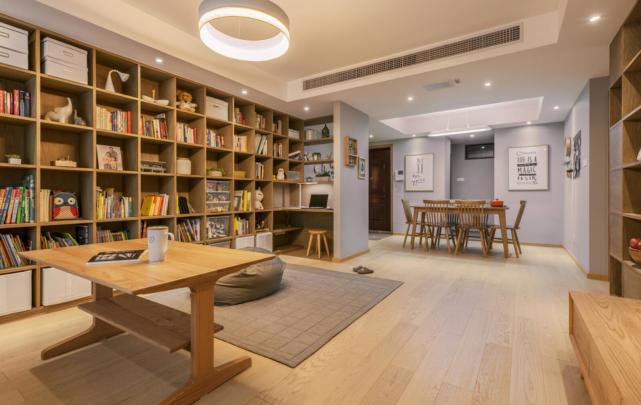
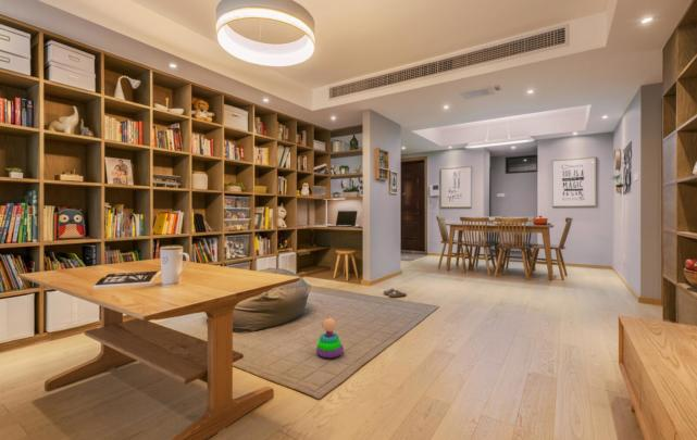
+ stacking toy (329, 335)
